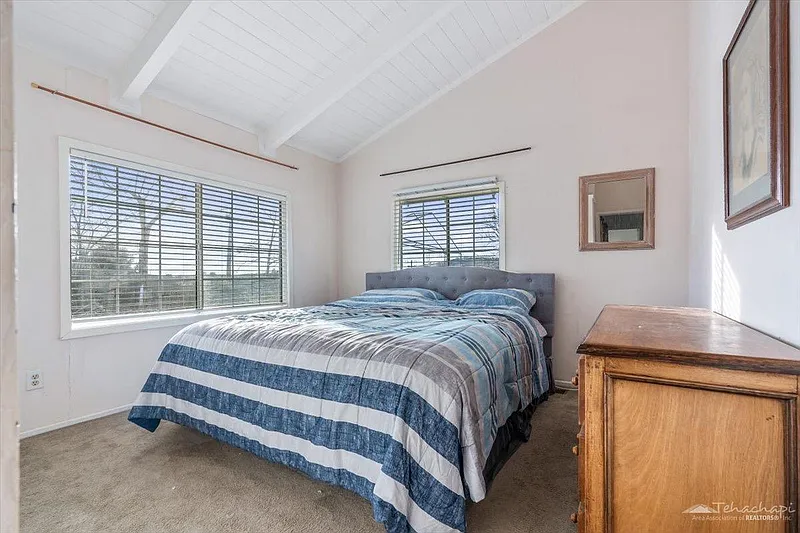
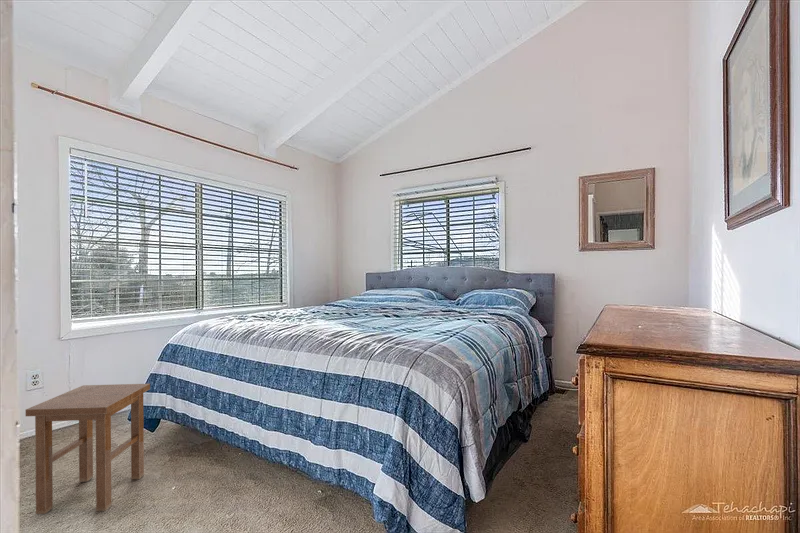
+ stool (92, 444)
